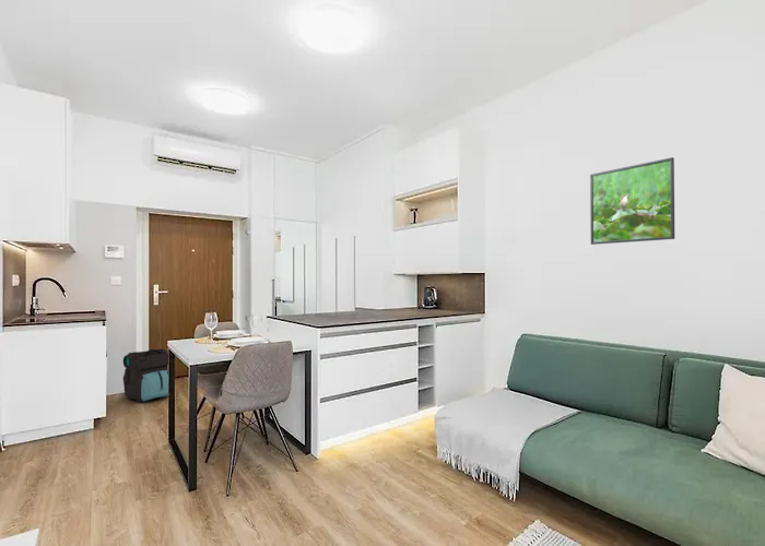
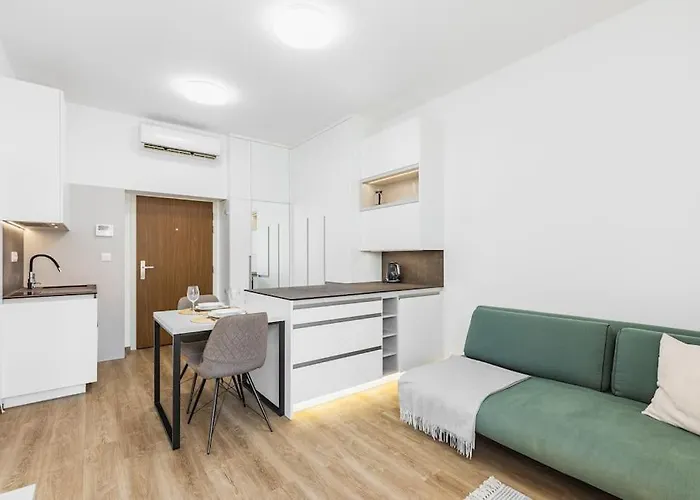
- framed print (628, 204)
- backpack (148, 372)
